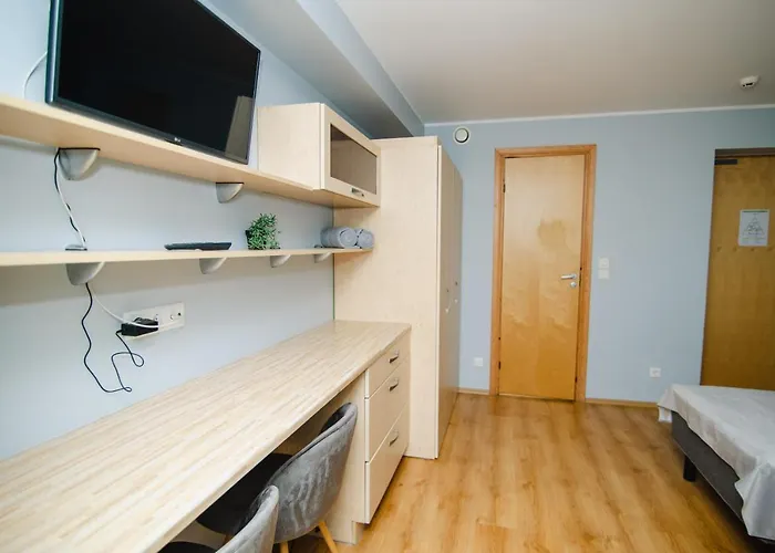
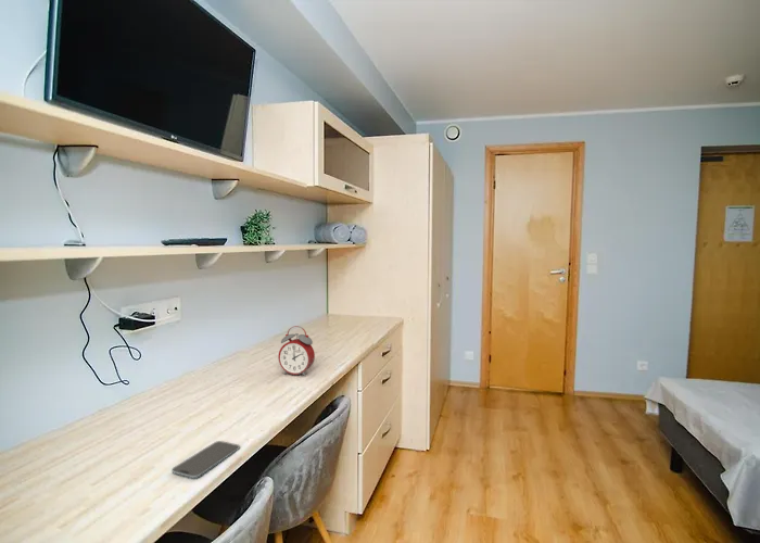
+ alarm clock (296, 349)
+ smartphone (207, 457)
